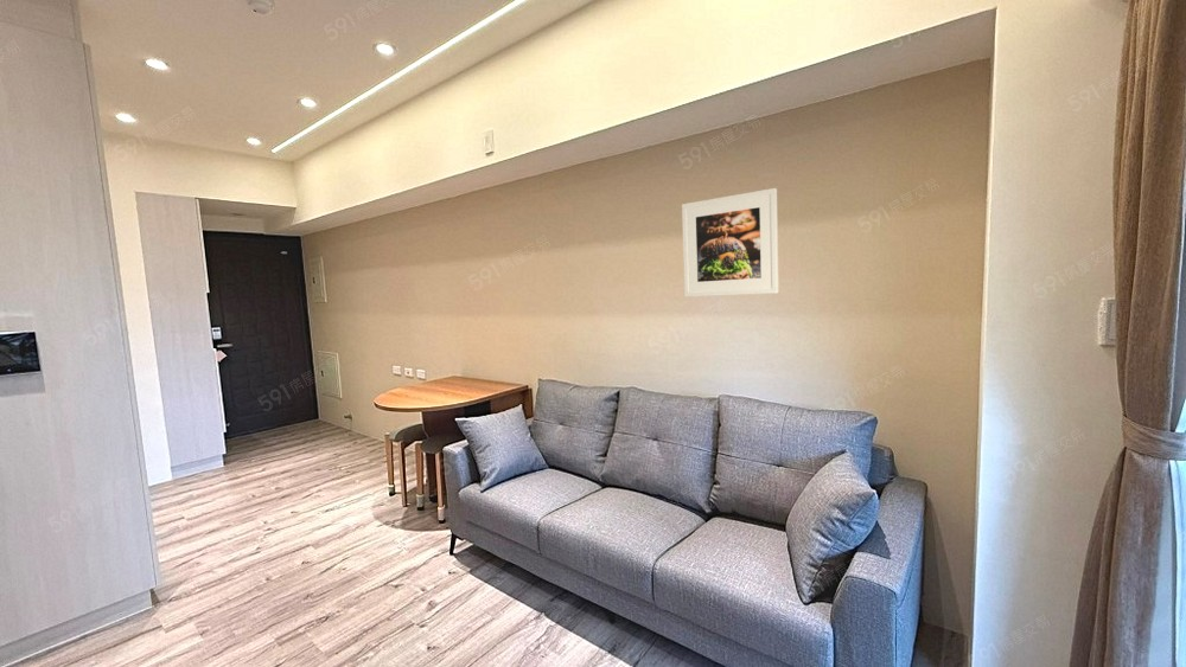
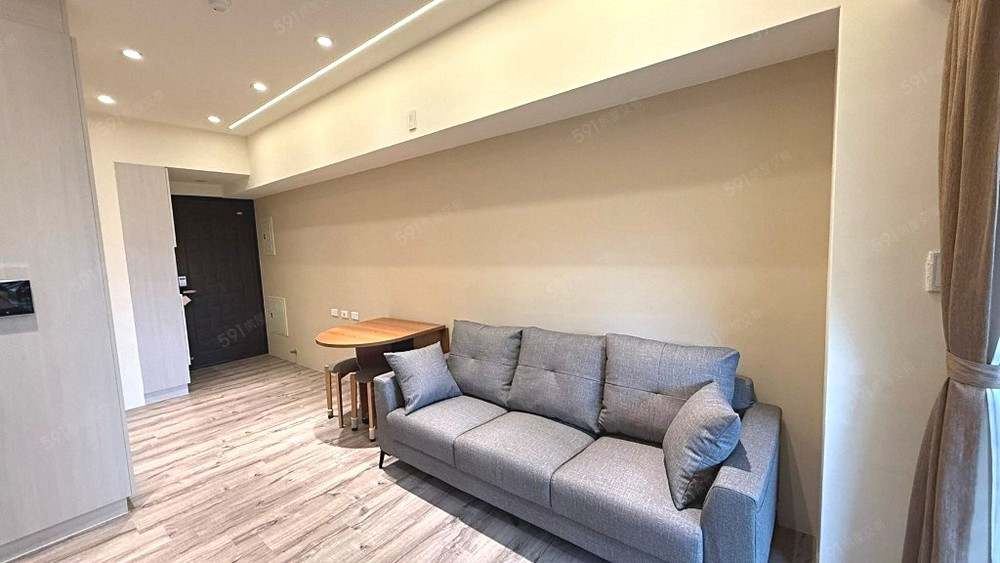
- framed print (727, 246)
